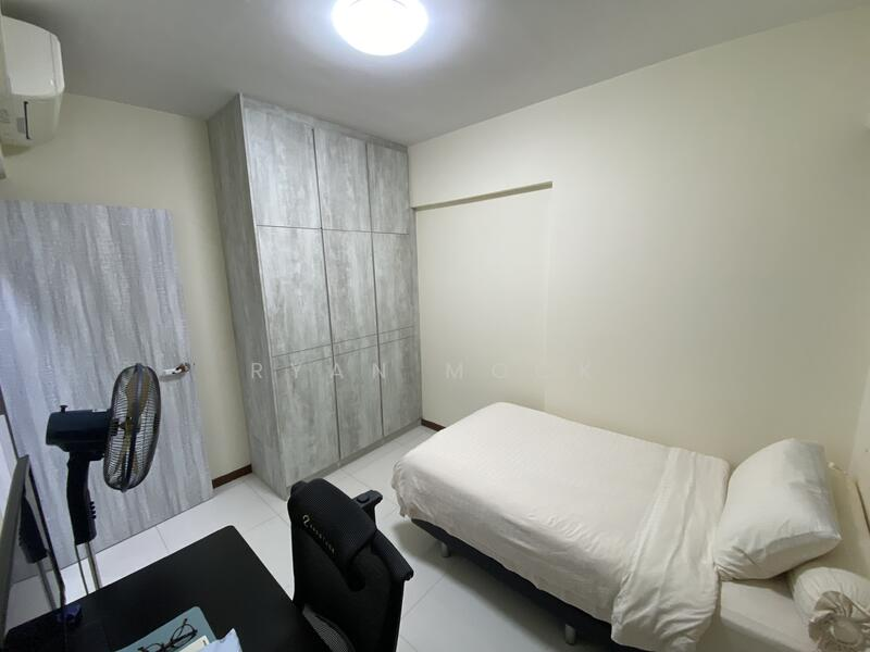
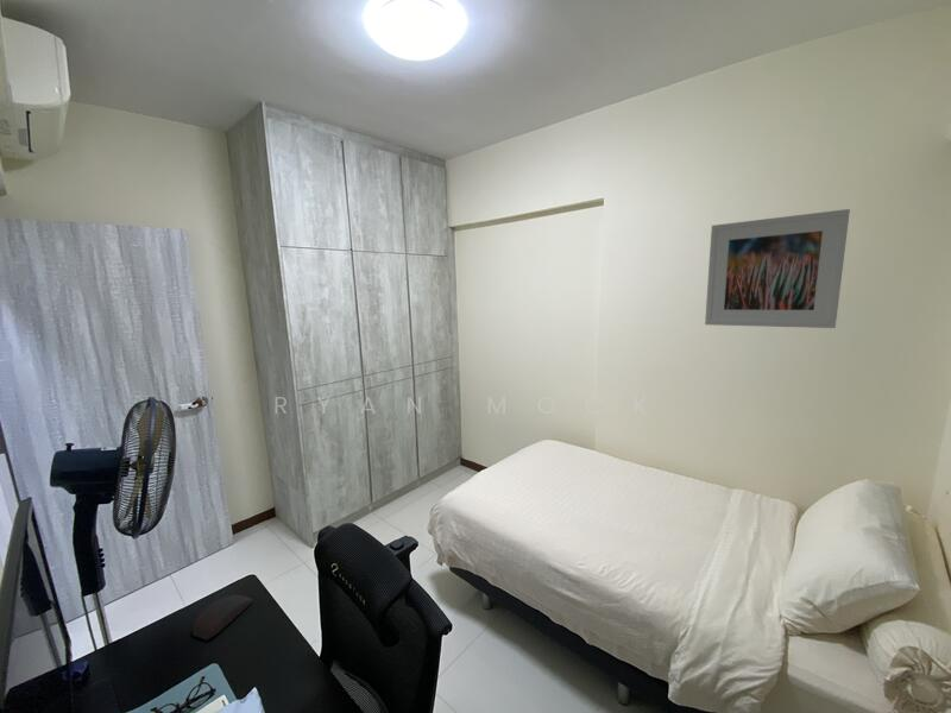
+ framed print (769, 273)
+ computer mouse (222, 611)
